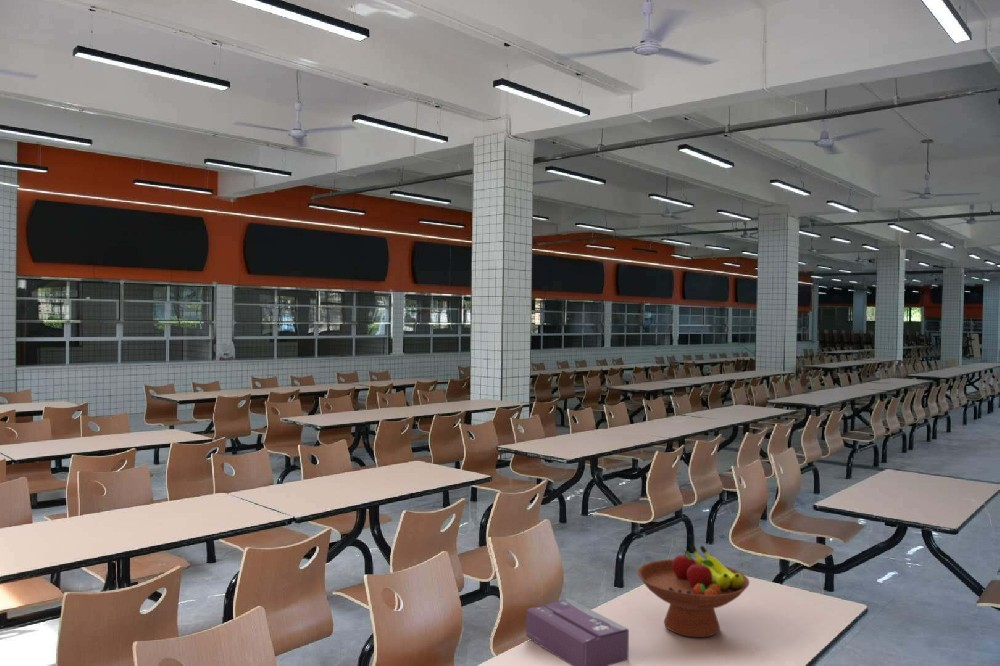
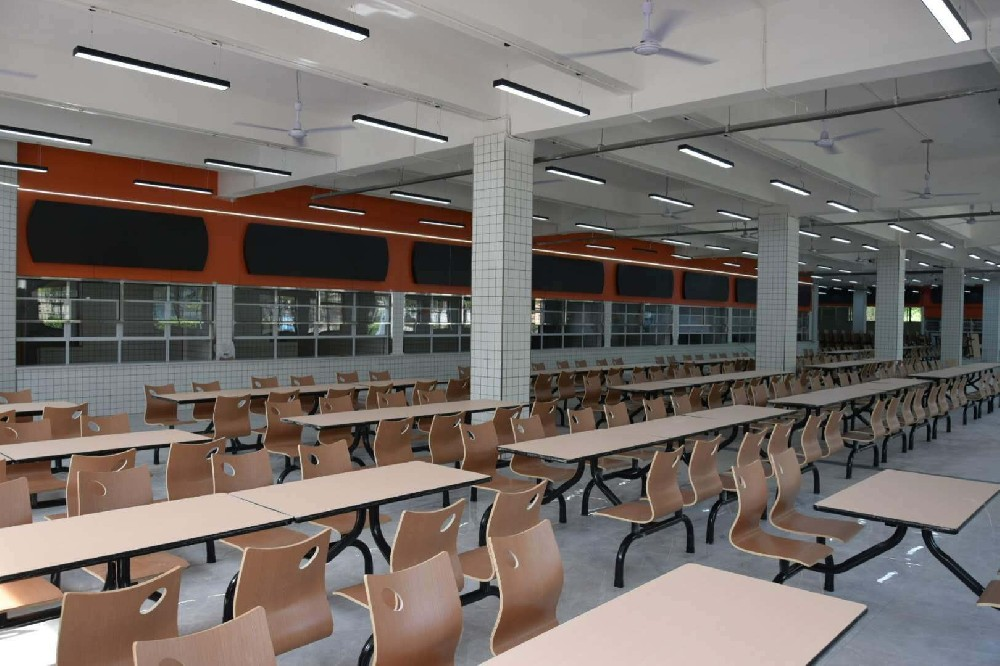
- tissue box (575, 632)
- fruit bowl (692, 591)
